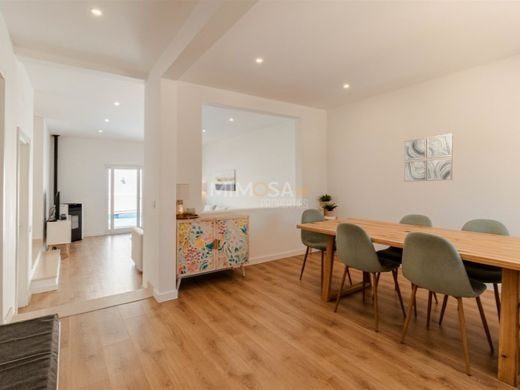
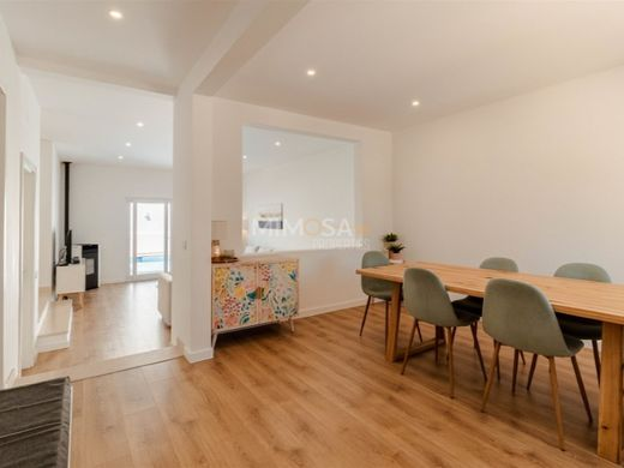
- wall art (426, 158)
